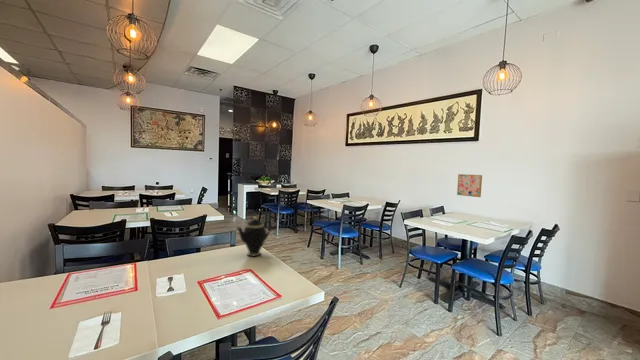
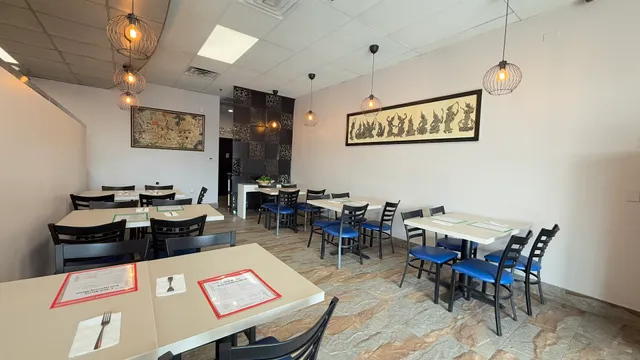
- wall art (469, 185)
- teapot (254, 235)
